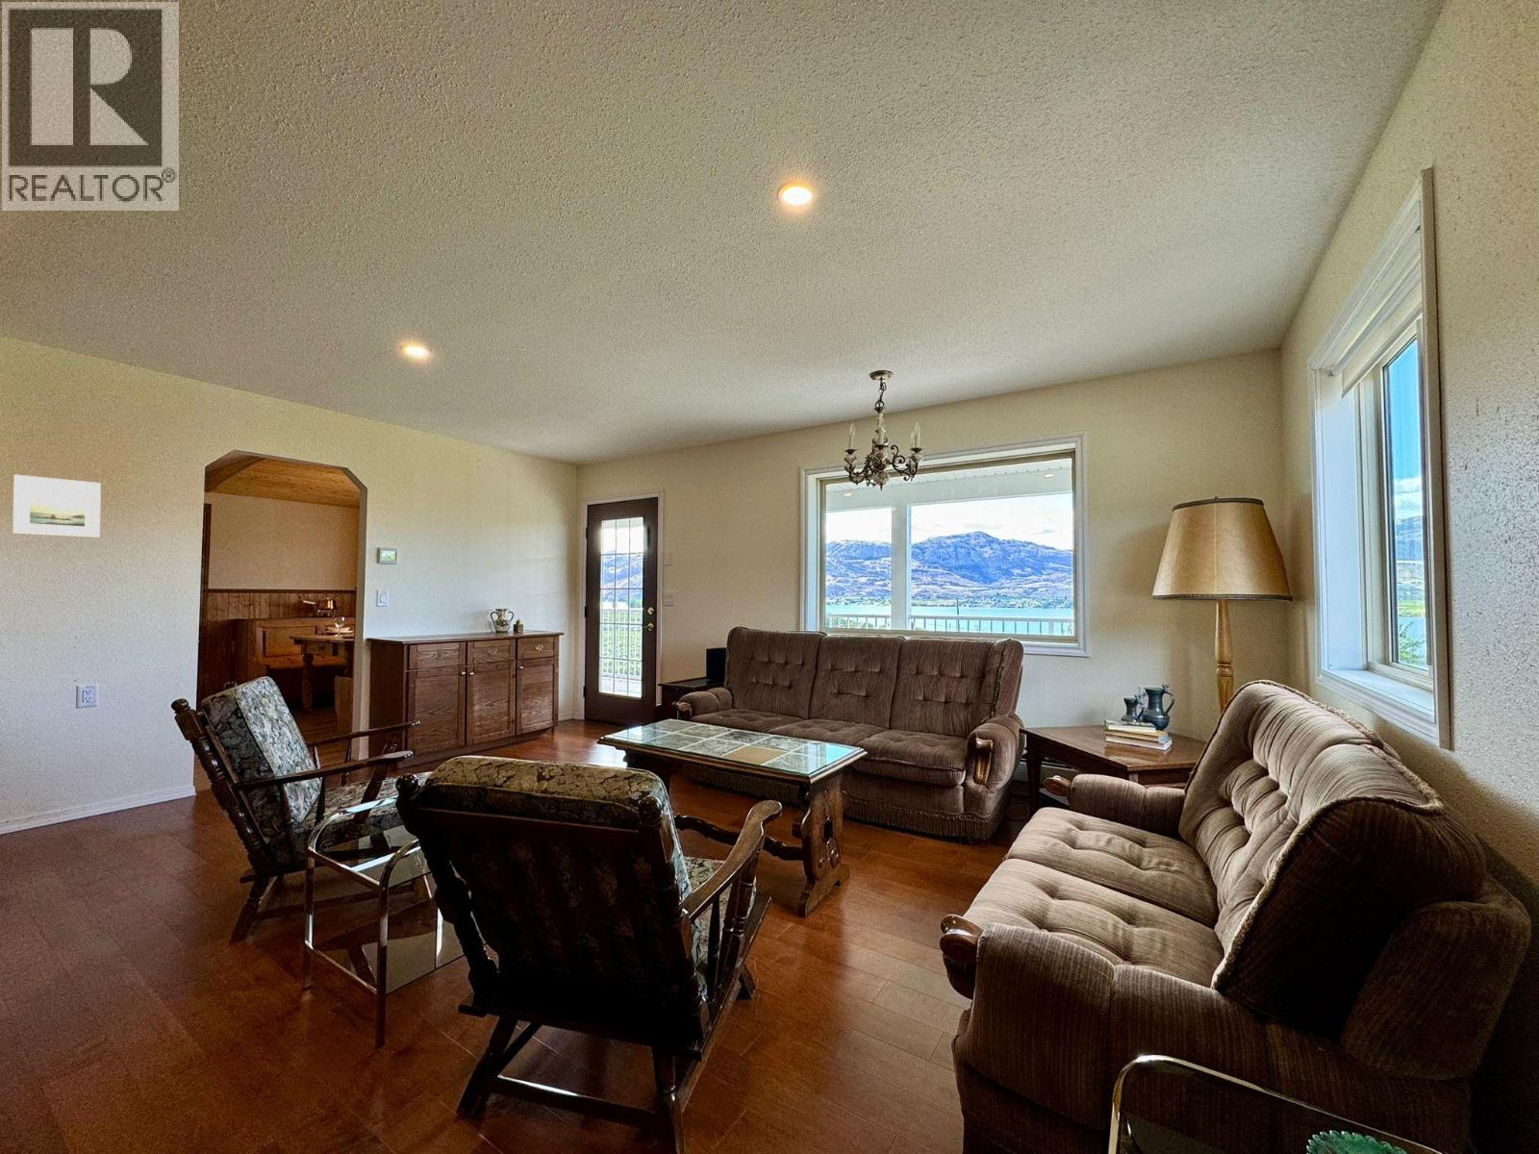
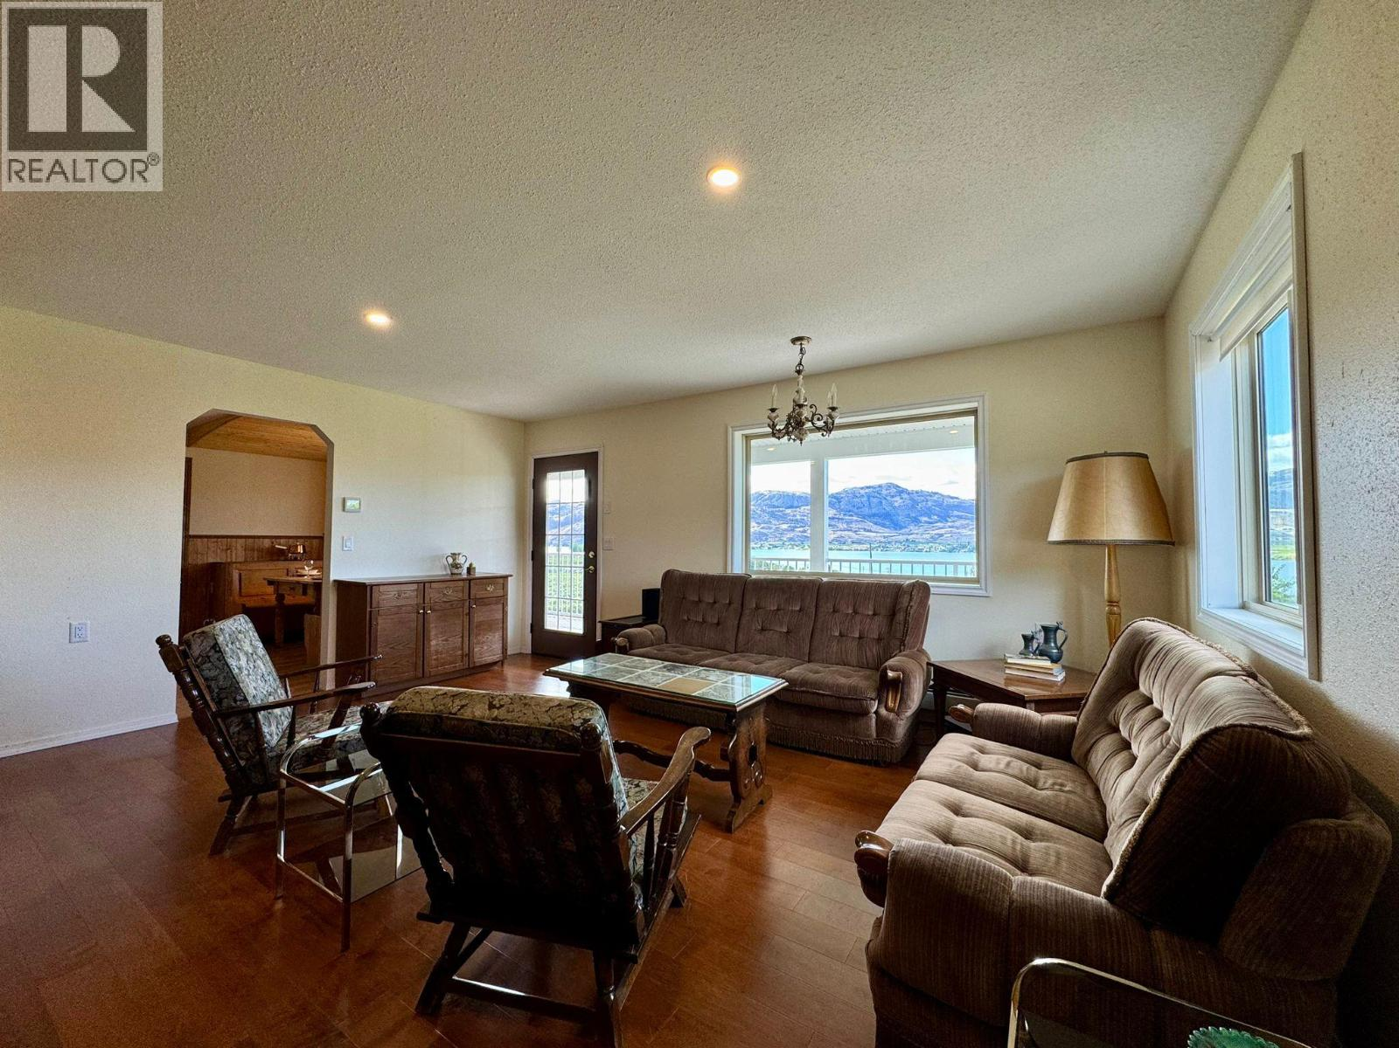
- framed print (58, 507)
